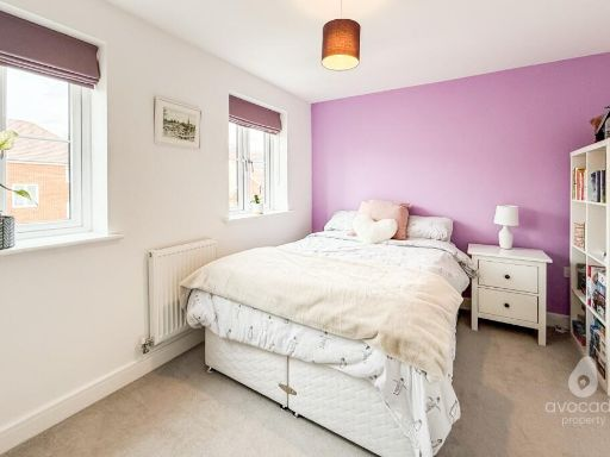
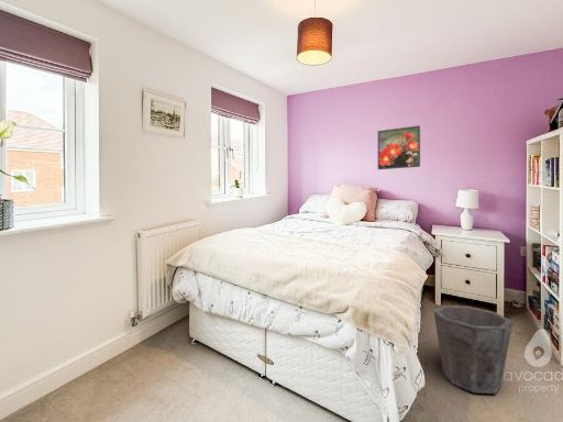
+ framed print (398, 148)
+ waste bin (471, 347)
